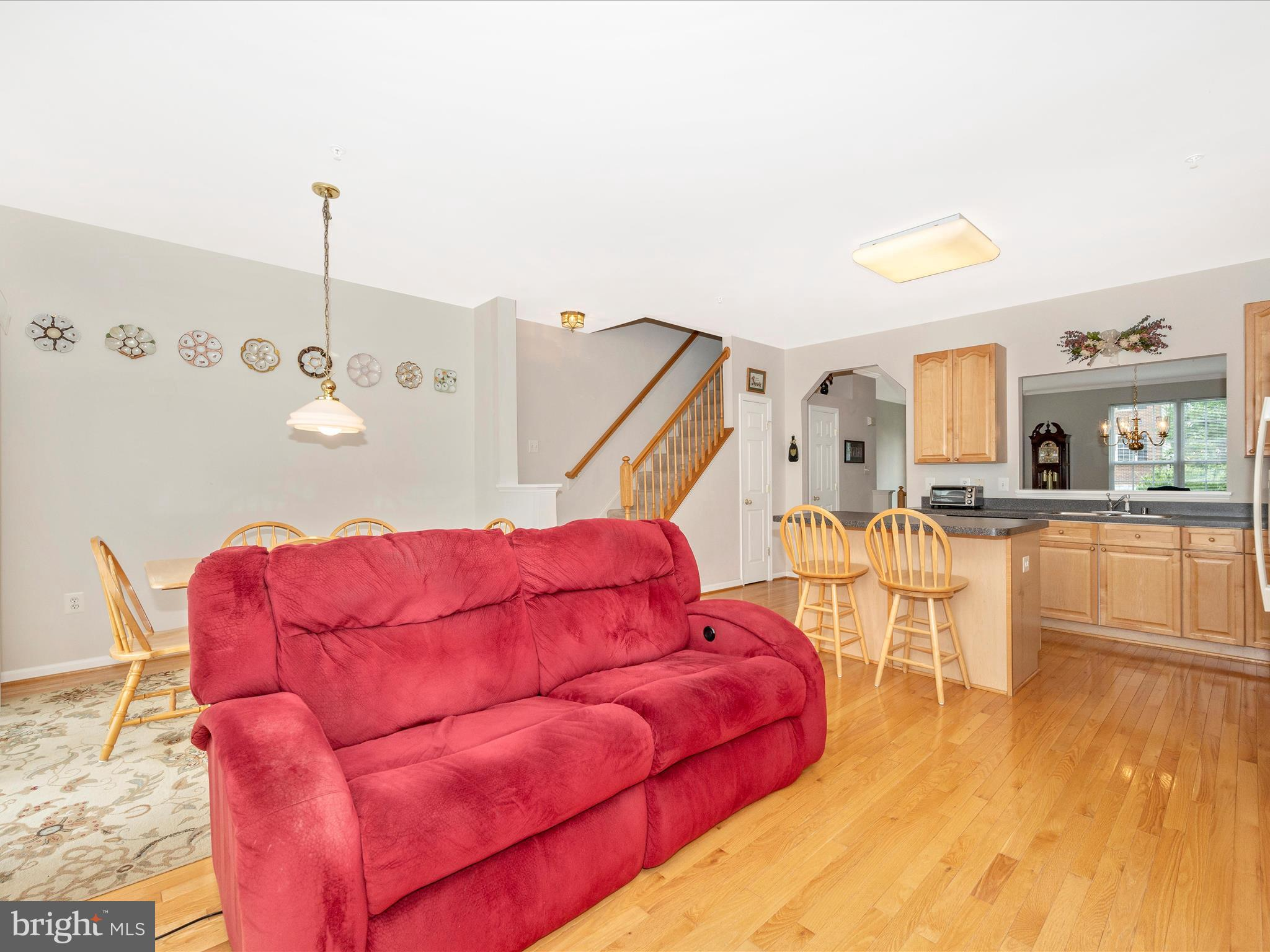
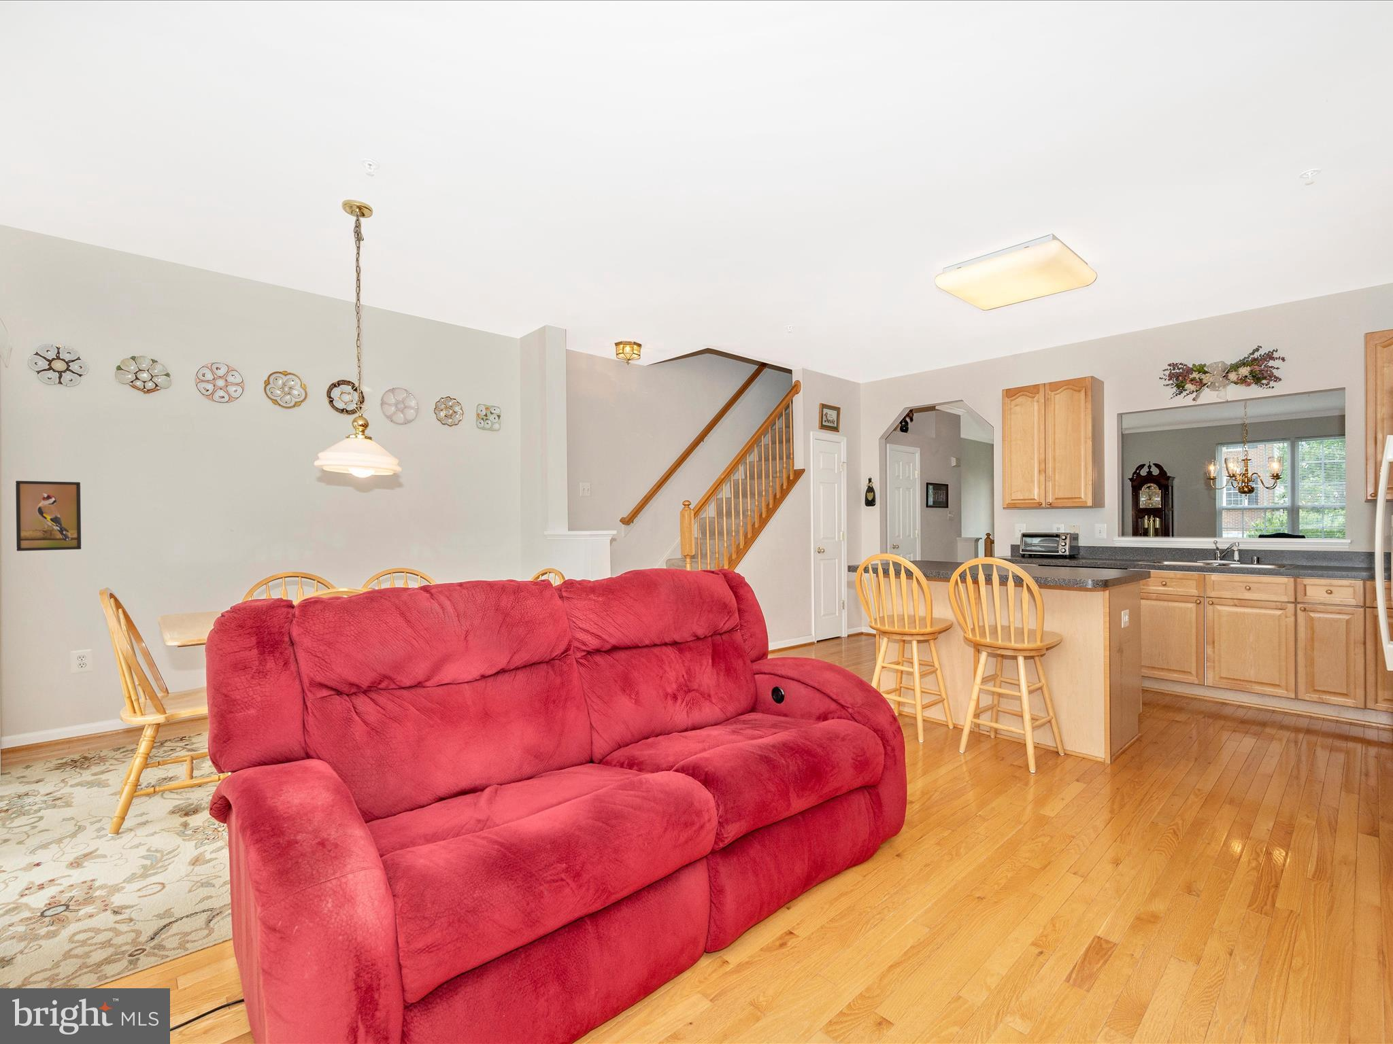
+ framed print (49, 515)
